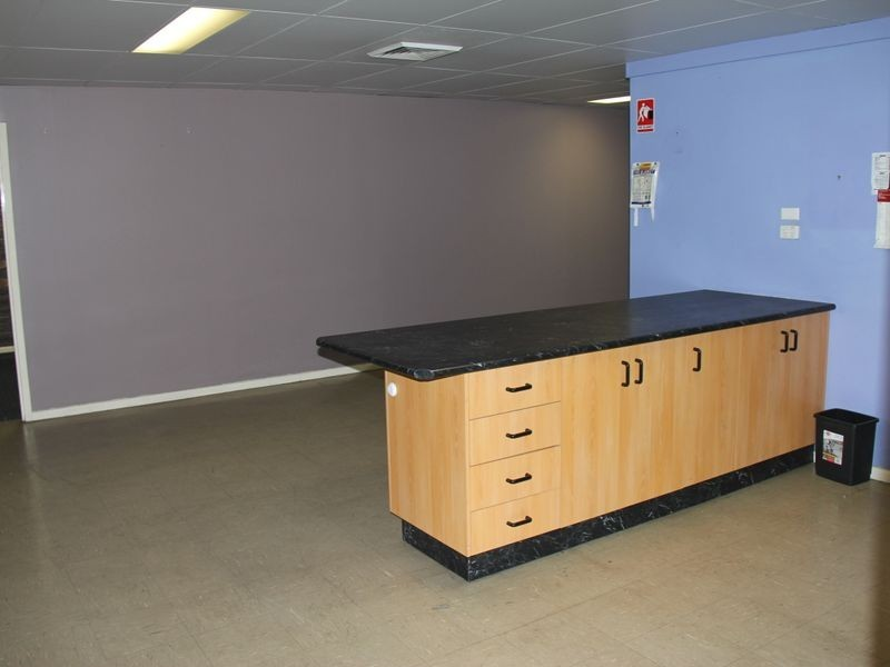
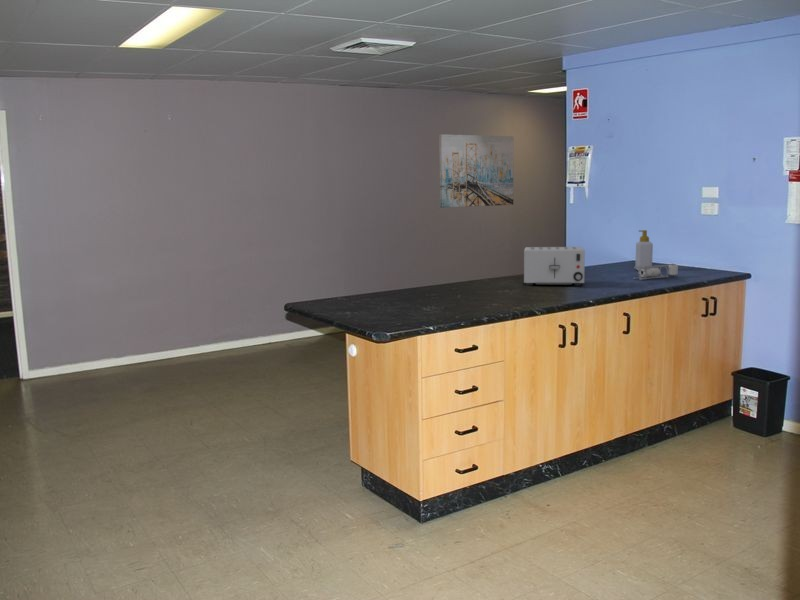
+ paper towel holder (658, 271)
+ soap bottle (644, 250)
+ wall art (477, 171)
+ toaster (553, 266)
